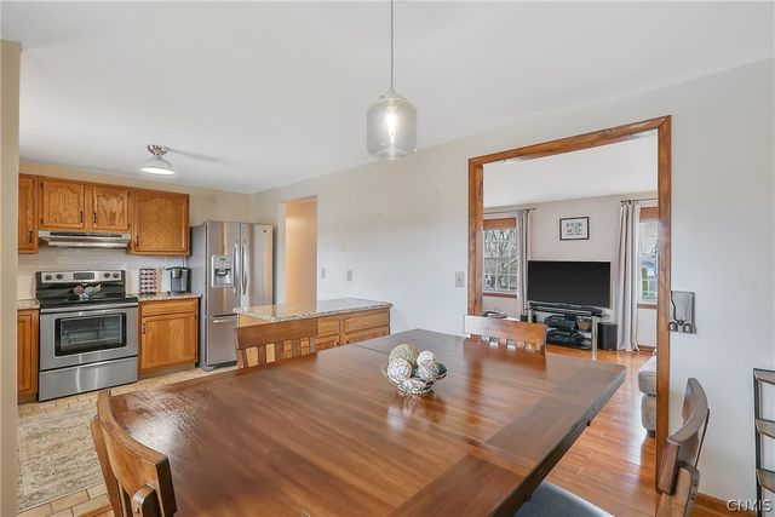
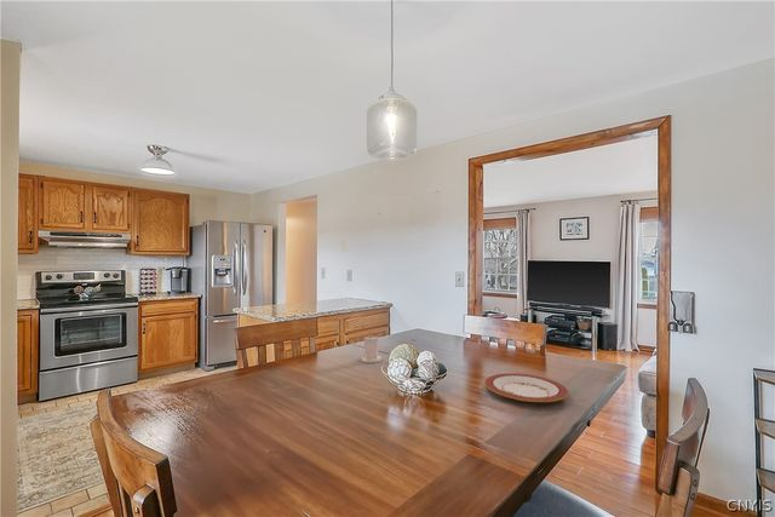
+ candle (371, 346)
+ plate (524, 389)
